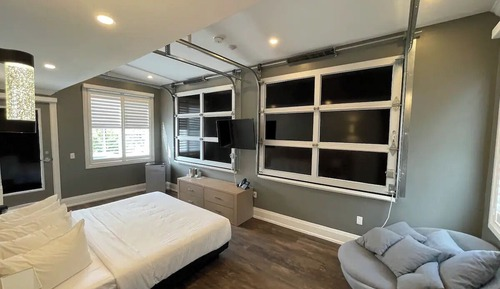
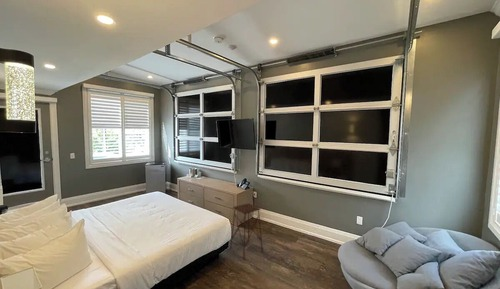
+ side table (246, 229)
